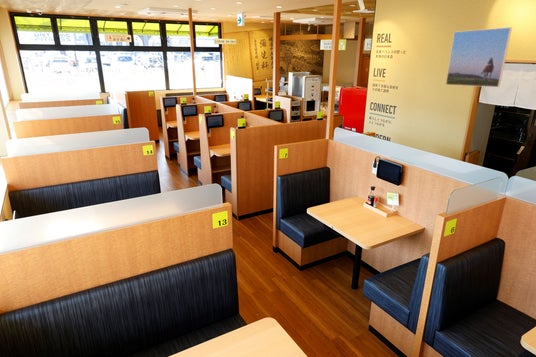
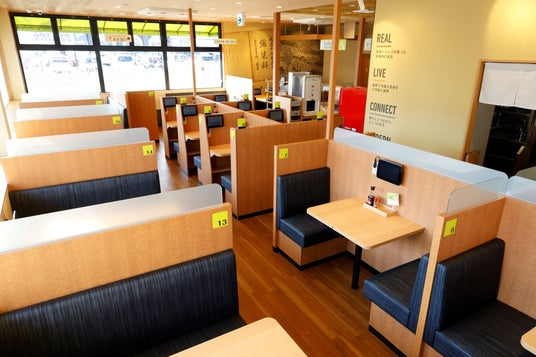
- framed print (476, 58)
